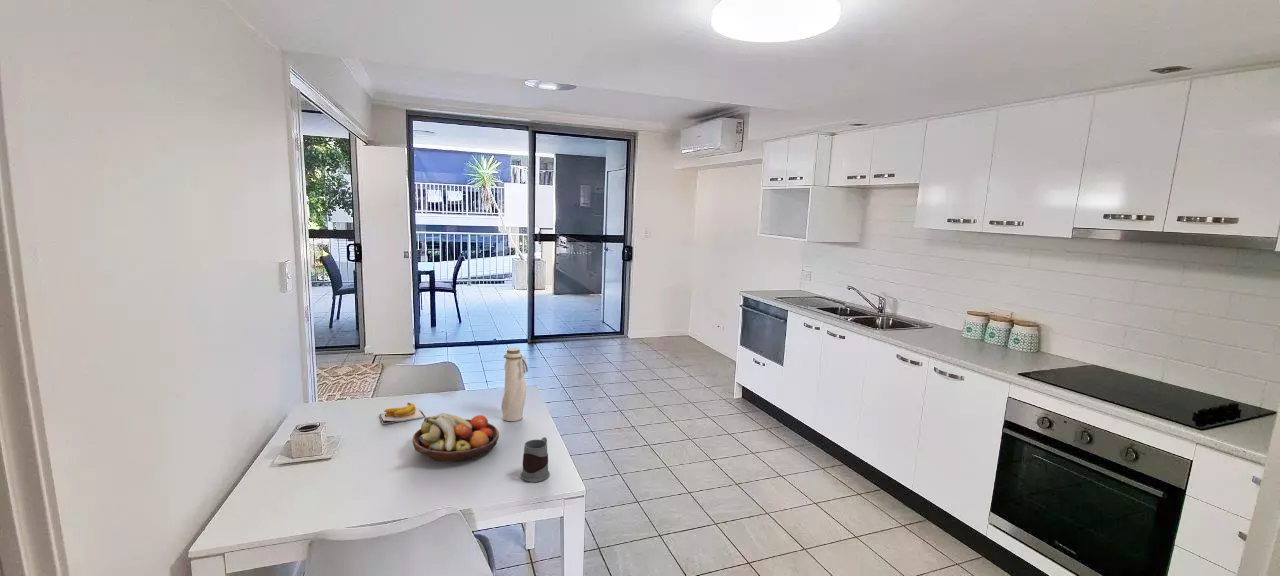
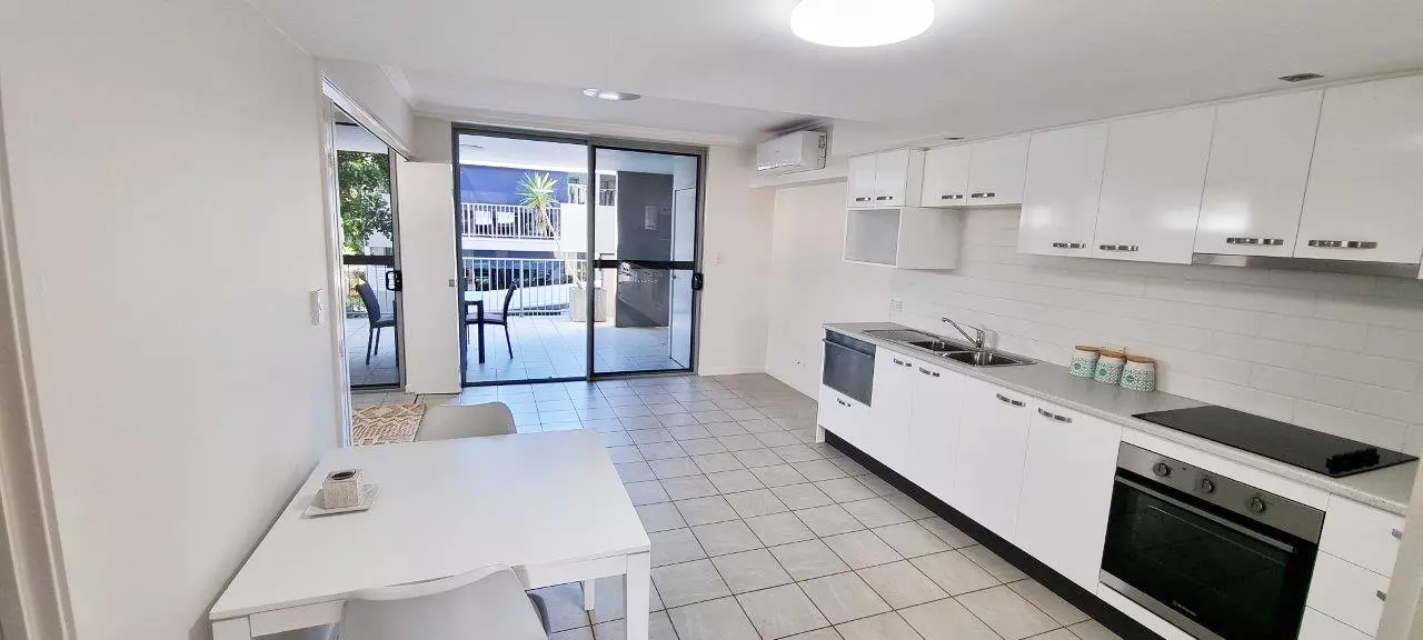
- water bottle (514, 383)
- mug (537, 457)
- banana (402, 411)
- fruit bowl (456, 431)
